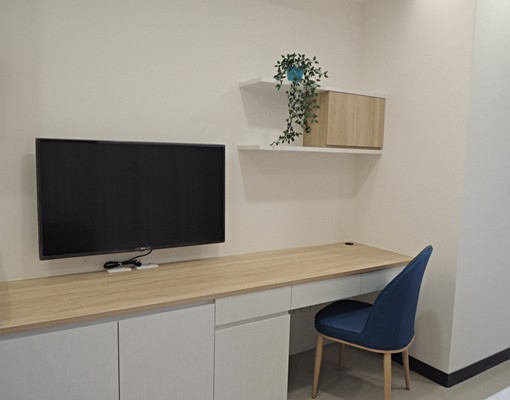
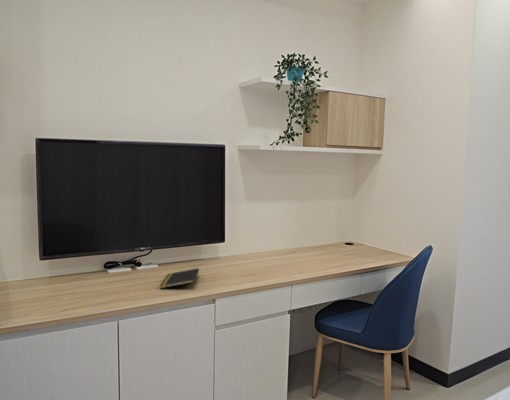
+ notepad (180, 277)
